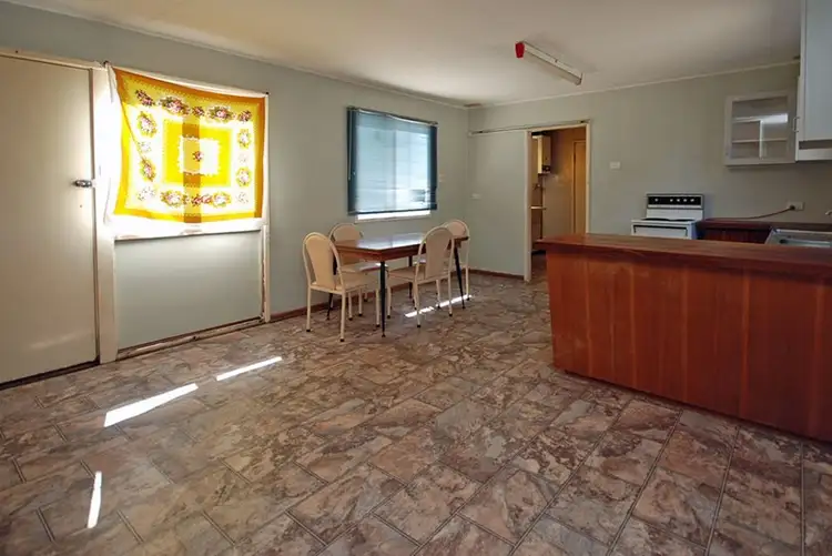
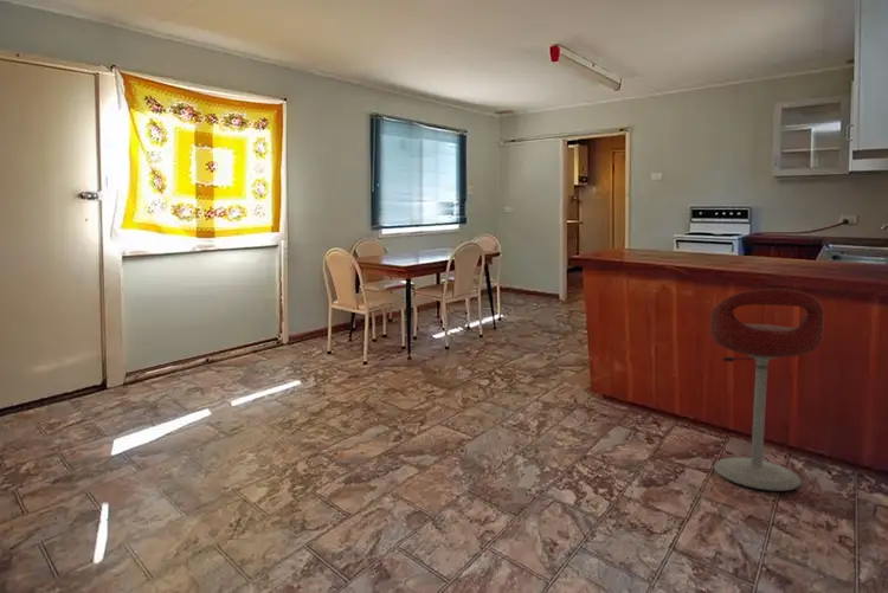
+ bar stool (760, 381)
